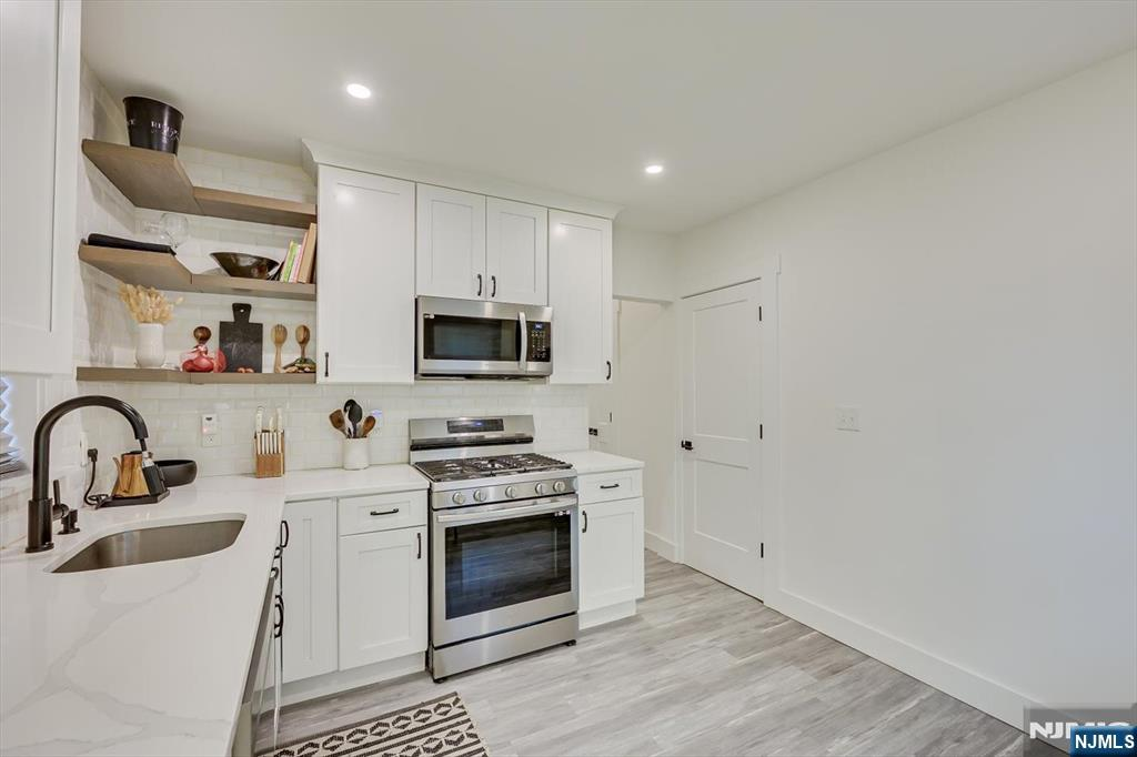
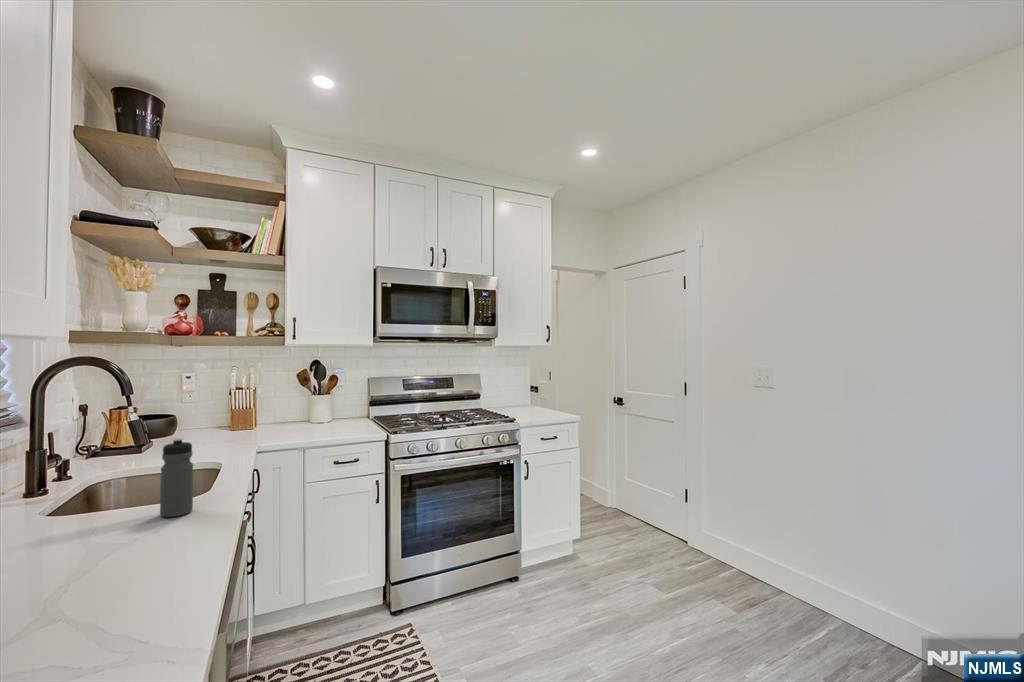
+ water bottle (177, 475)
